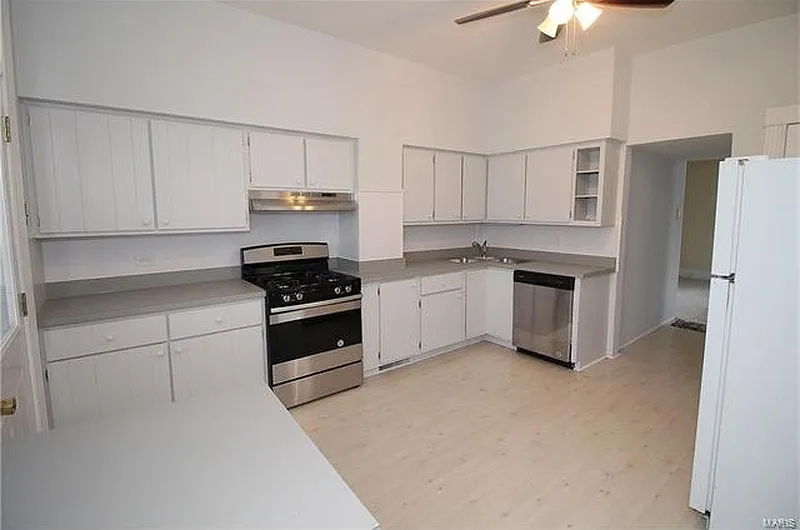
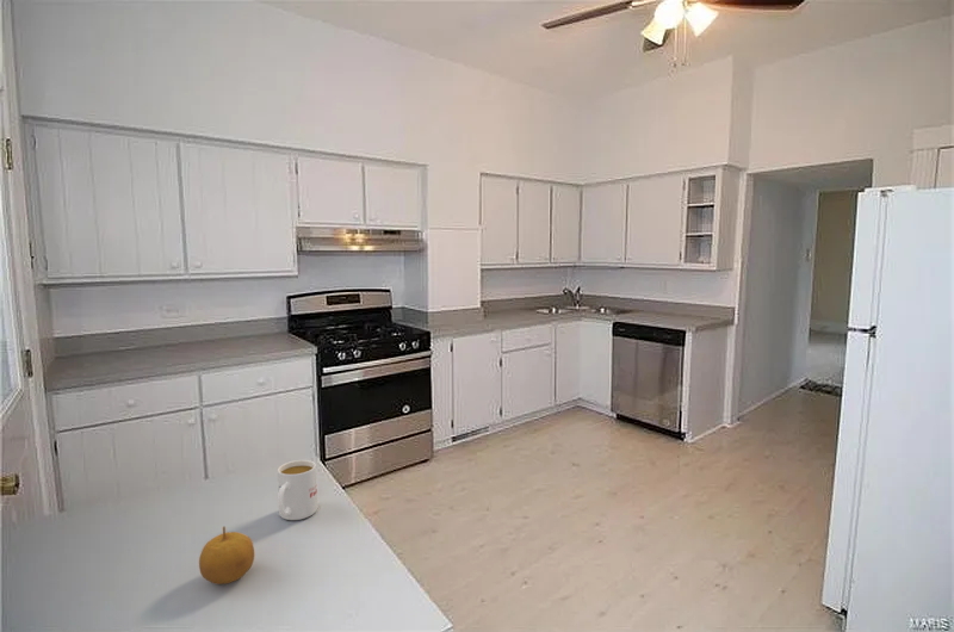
+ fruit (227, 552)
+ mug (293, 492)
